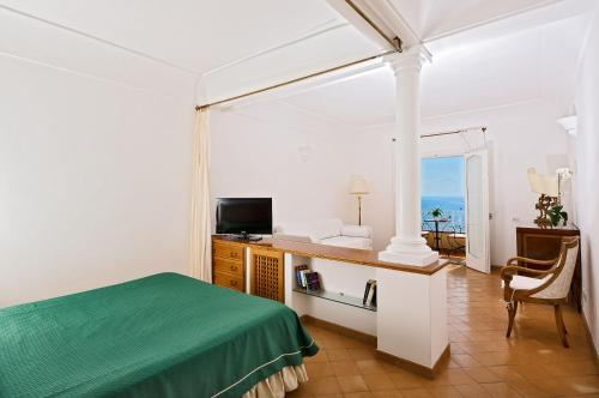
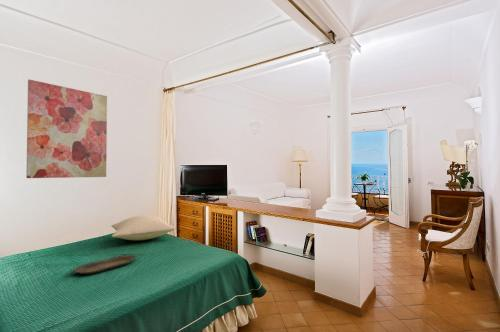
+ wall art (70, 133)
+ serving tray (106, 264)
+ pillow (141, 227)
